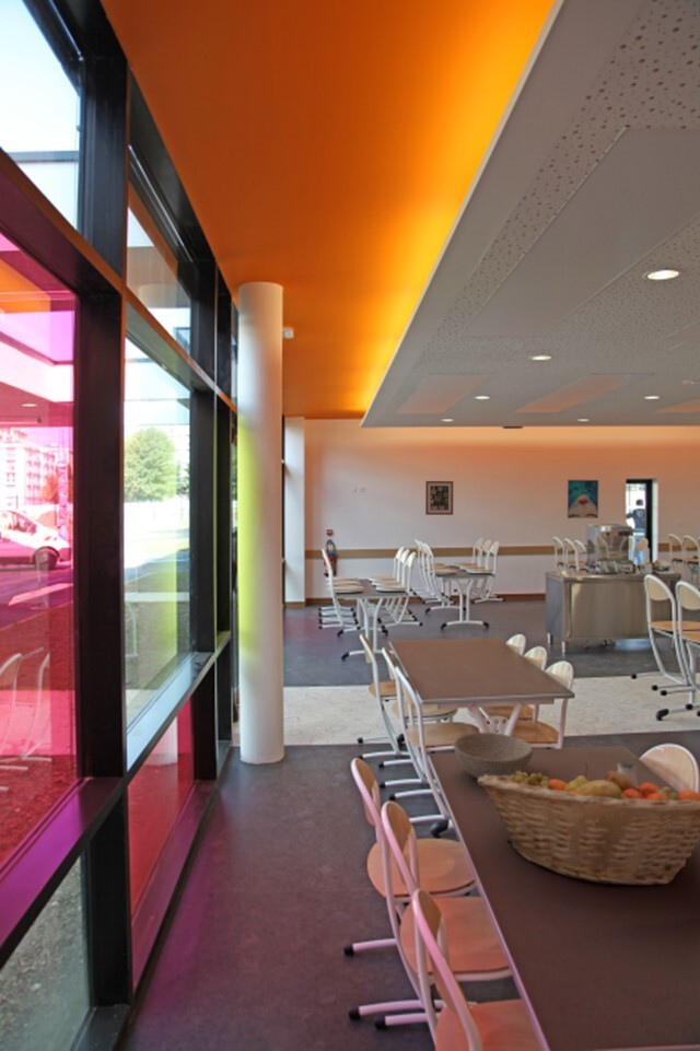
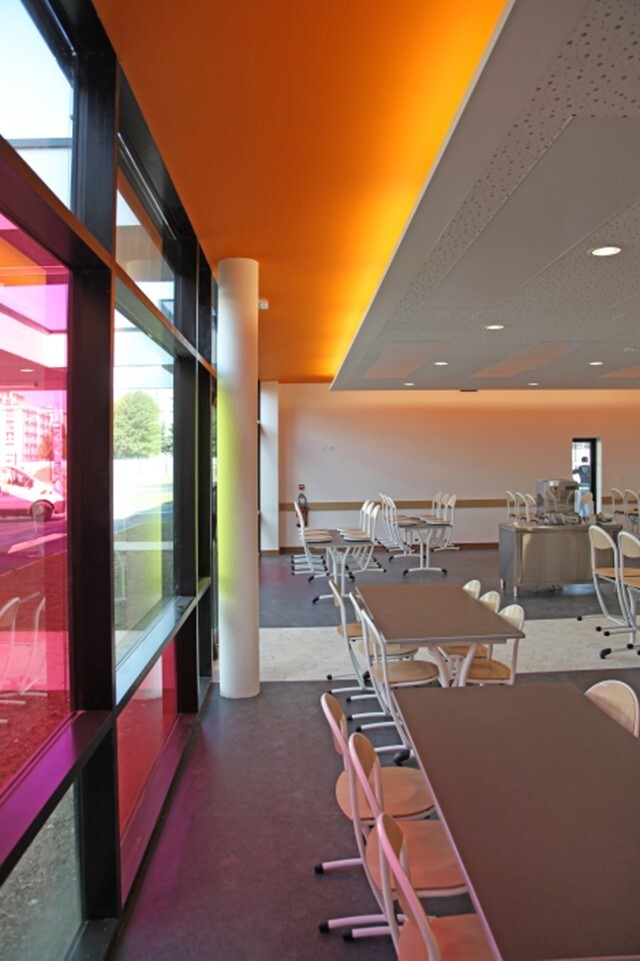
- fruit basket (591, 809)
- saltshaker (629, 778)
- bowl (492, 760)
- wall art (439, 498)
- wall art (583, 499)
